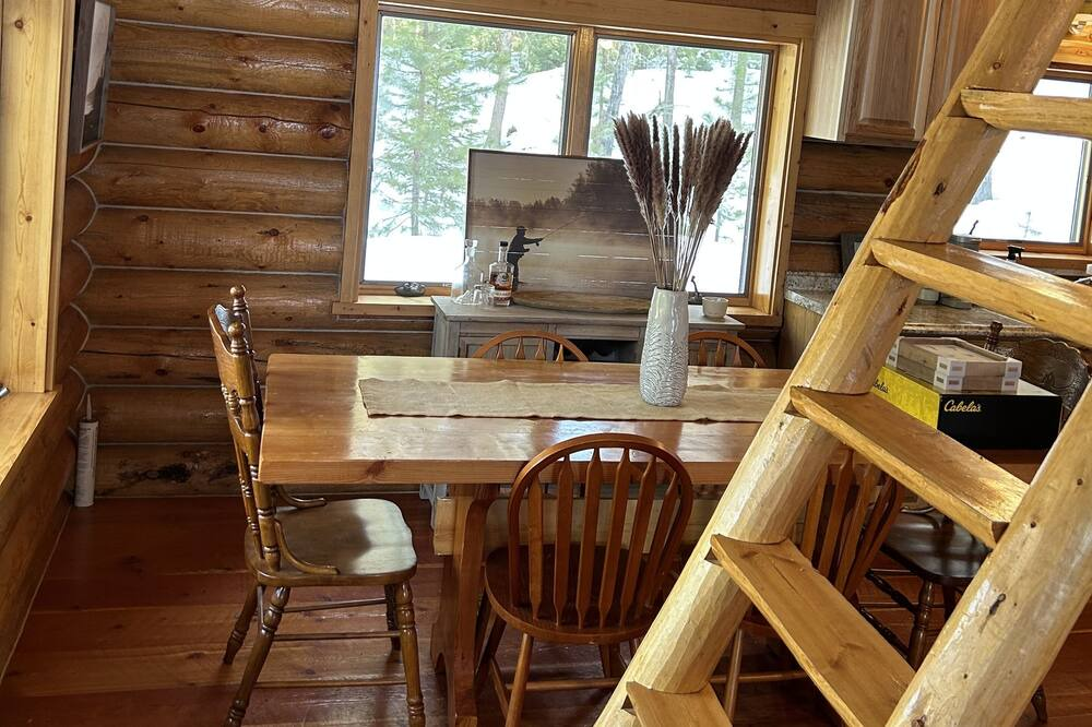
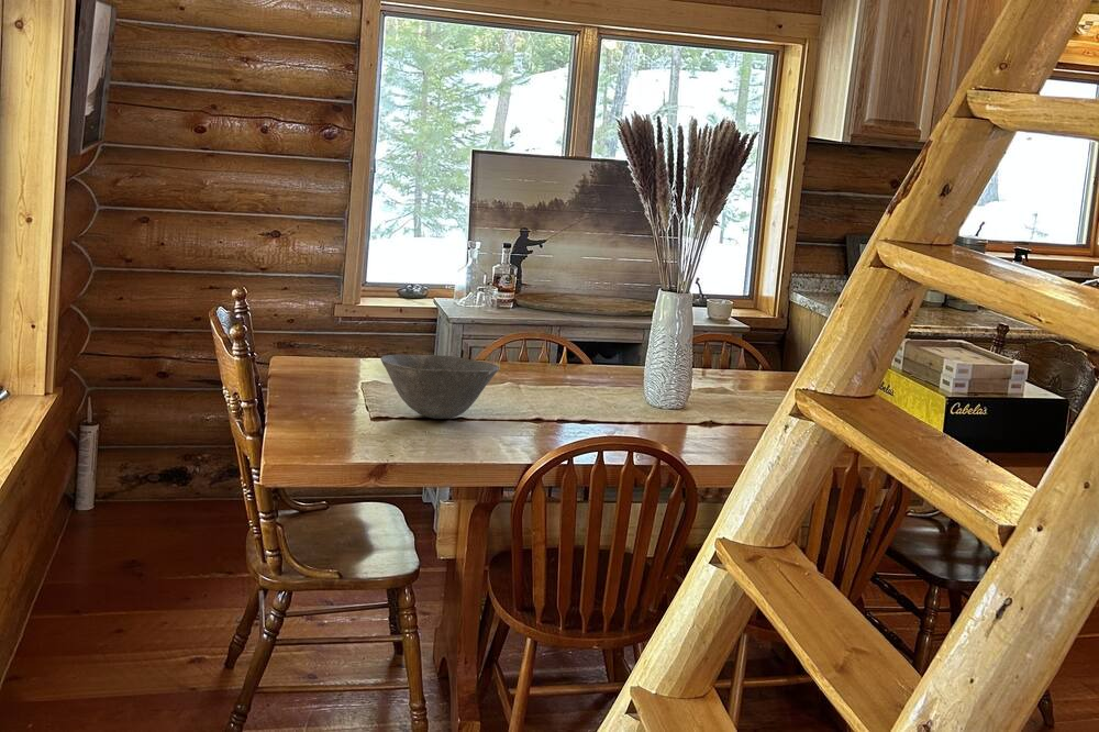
+ bowl (437, 389)
